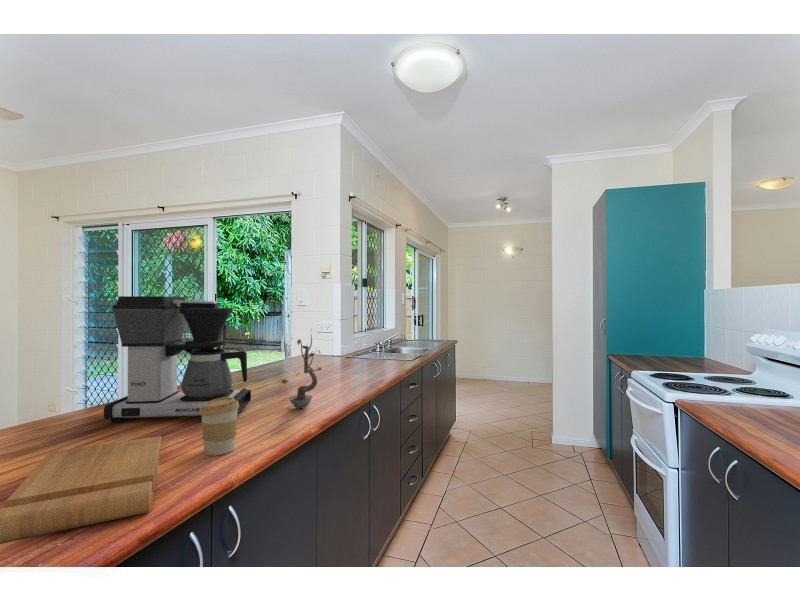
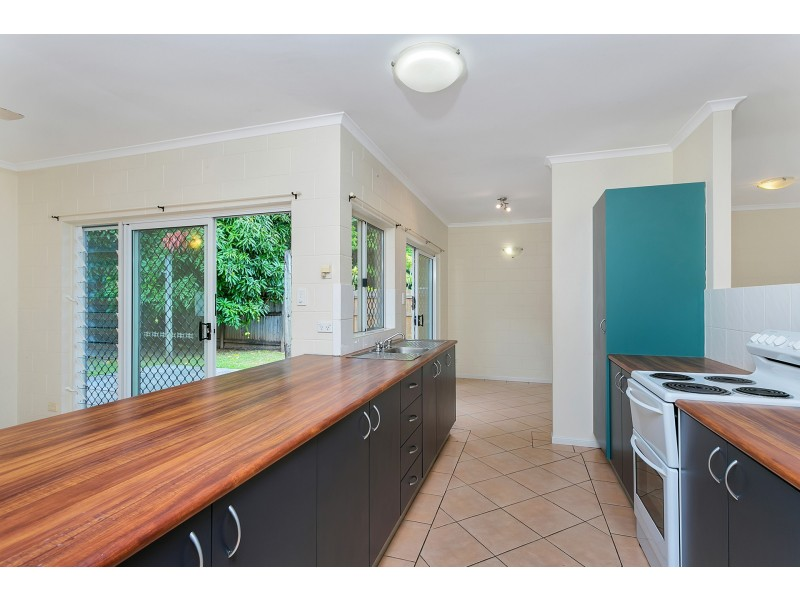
- coffee maker (187, 352)
- coffee cup (219, 424)
- plant (298, 373)
- cutting board (94, 478)
